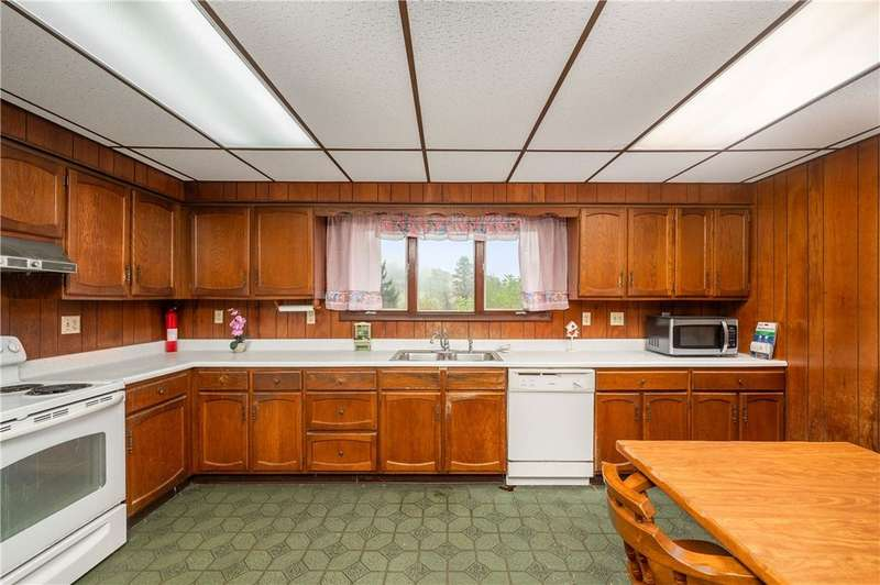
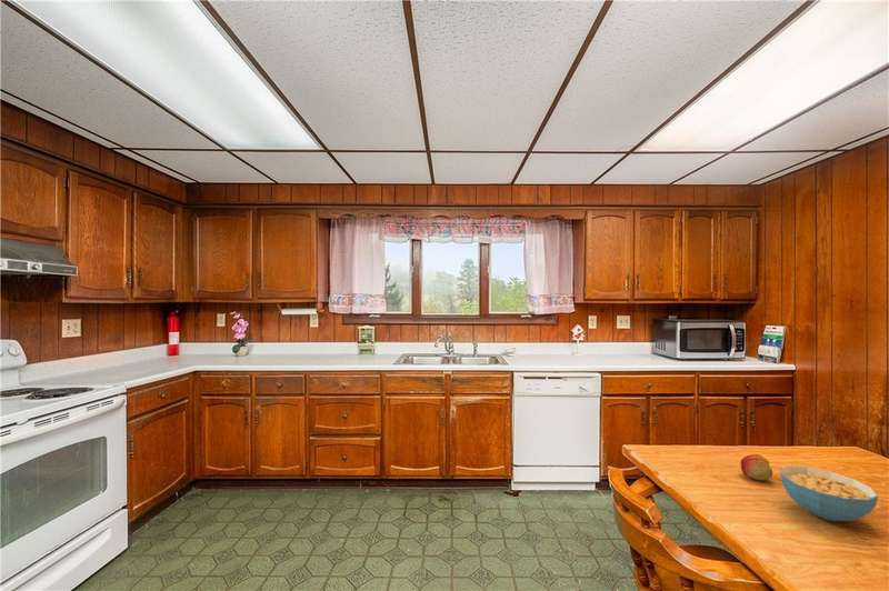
+ fruit (756, 467)
+ cereal bowl (825, 498)
